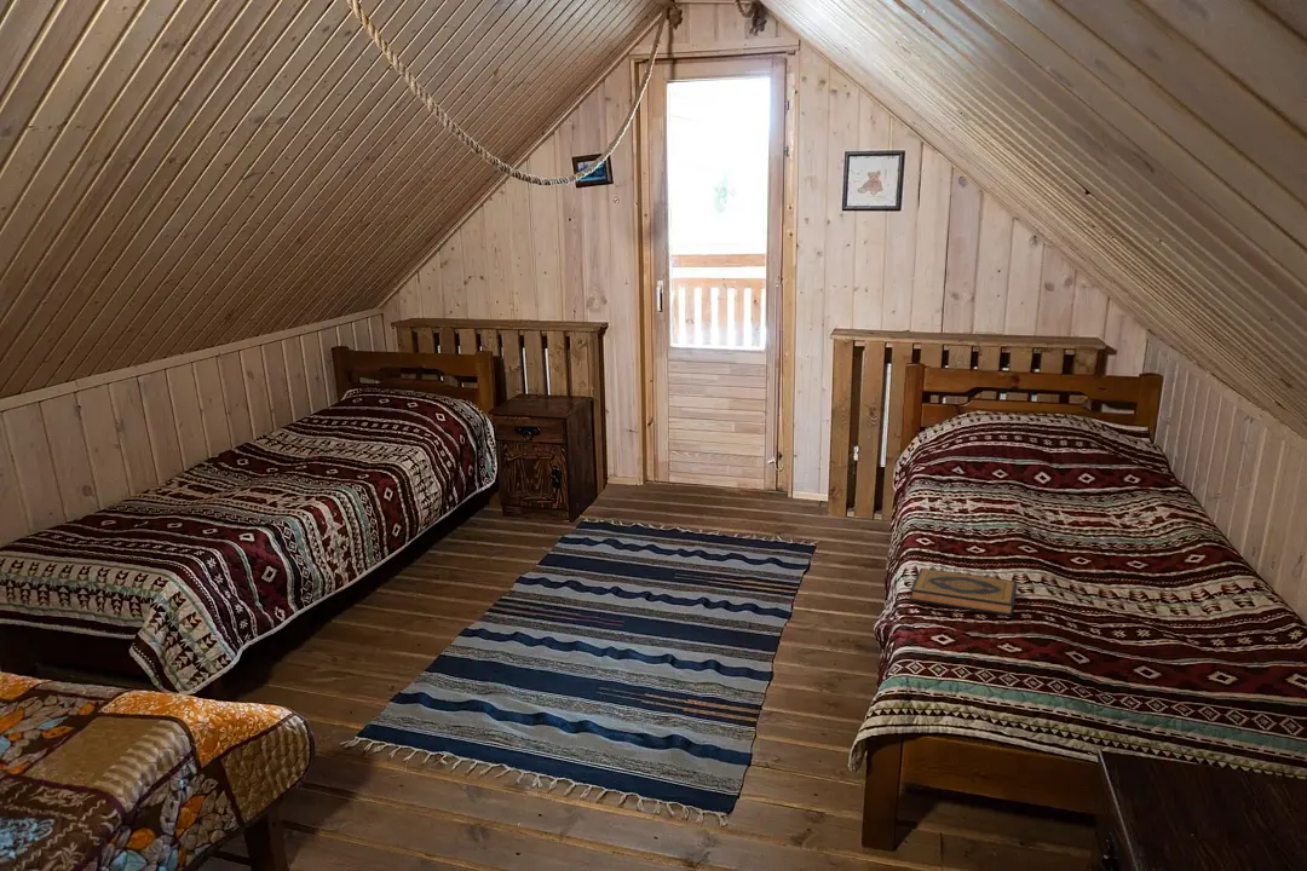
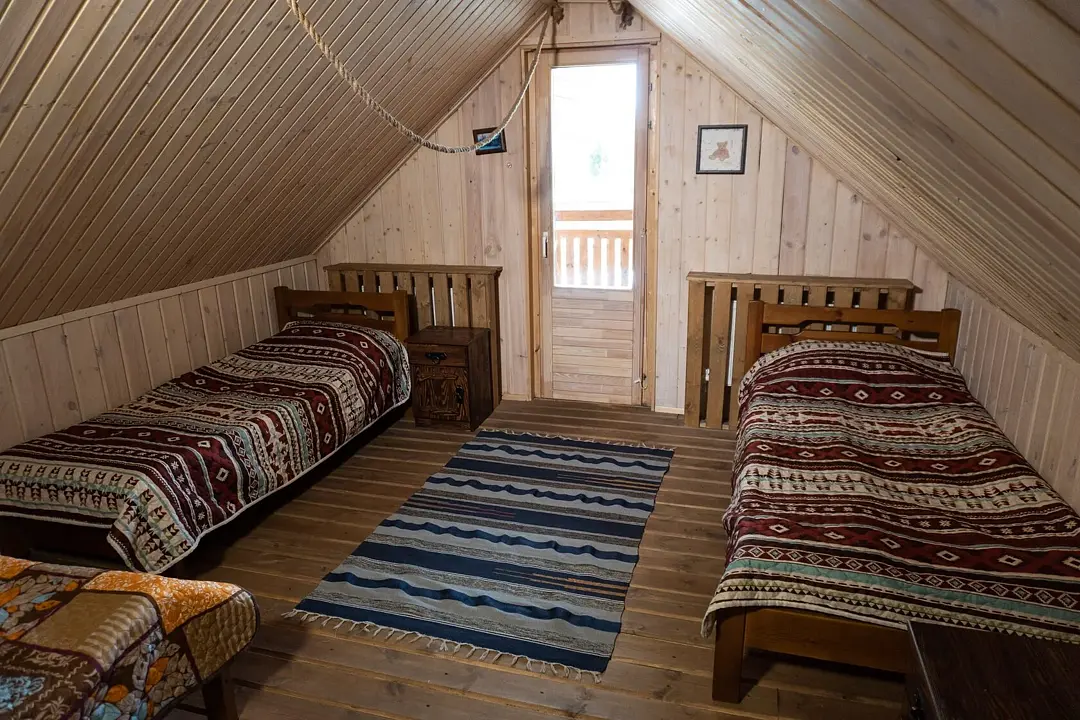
- hardback book (963, 590)
